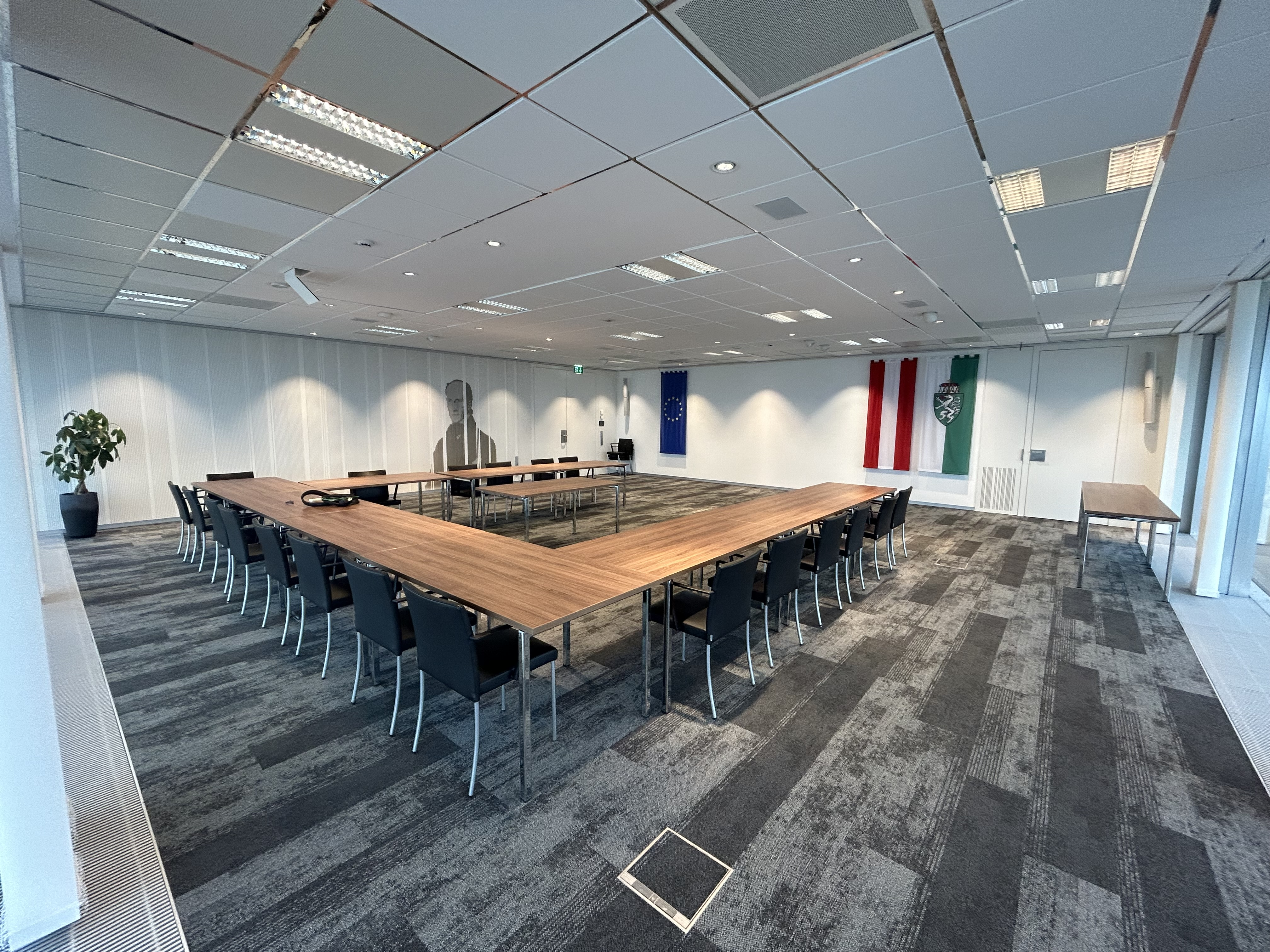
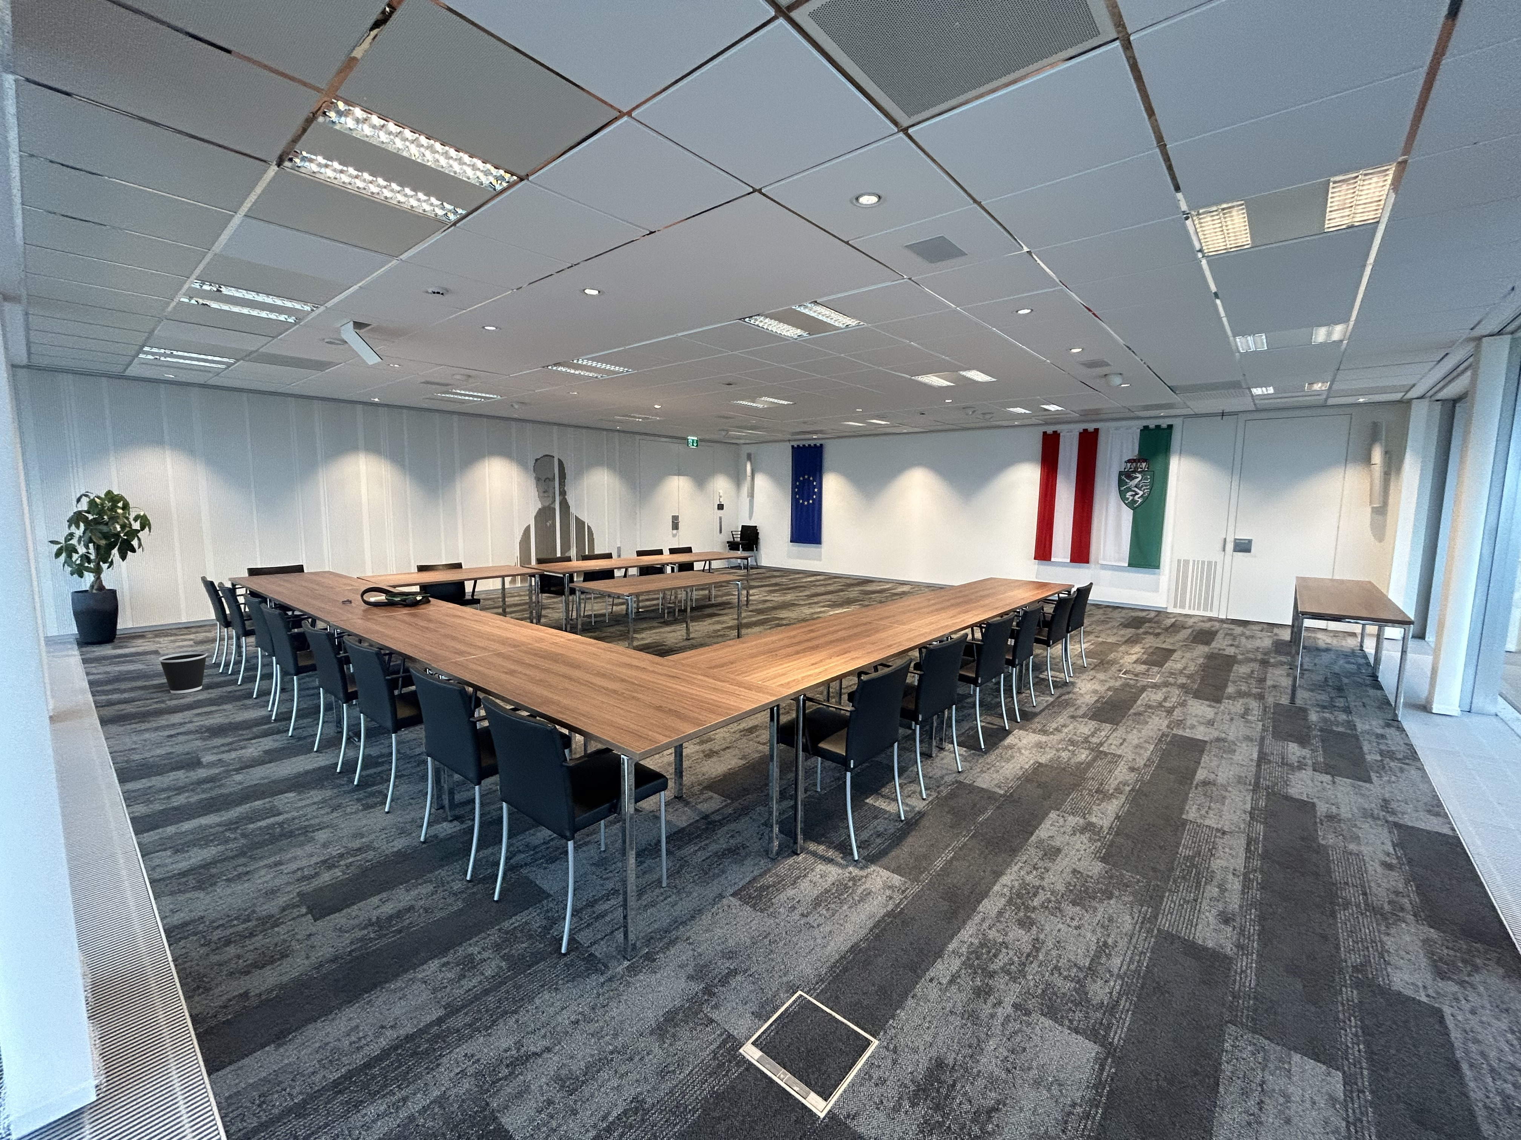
+ wastebasket (184, 673)
